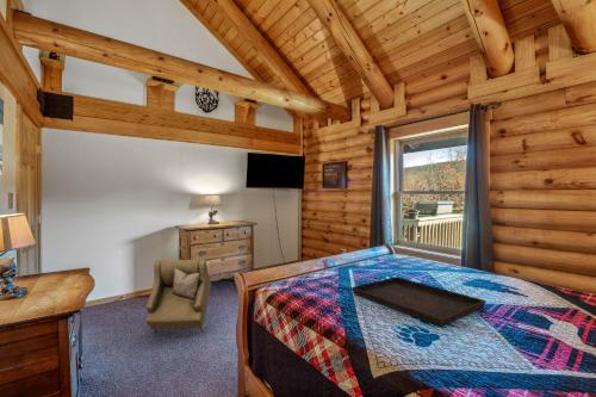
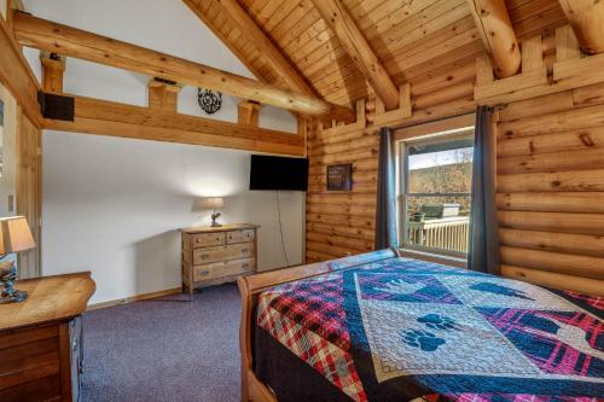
- serving tray (414, 296)
- armchair (184, 291)
